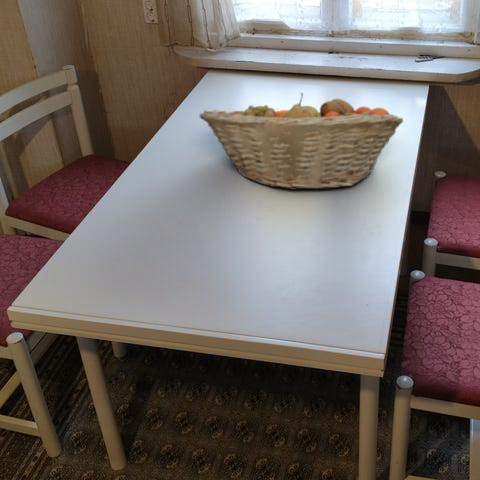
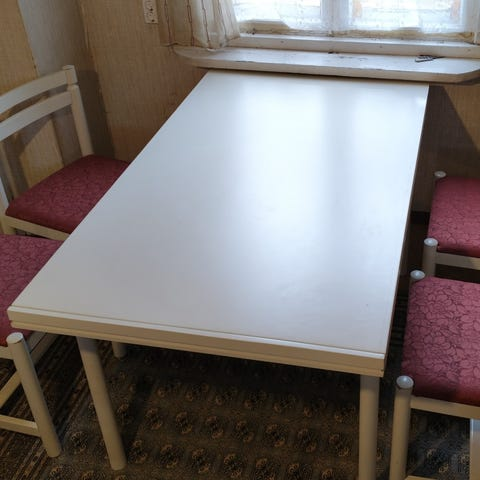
- fruit basket (299, 131)
